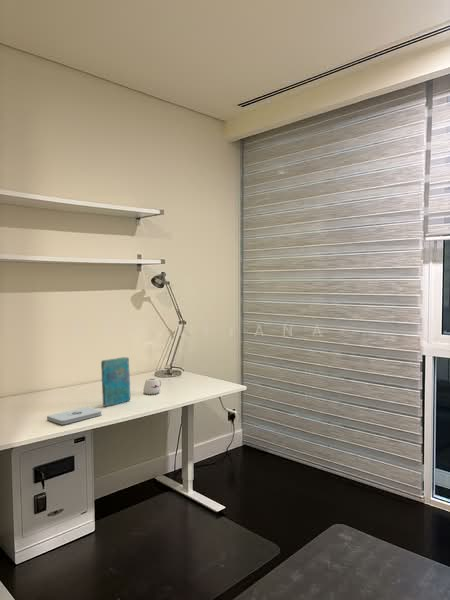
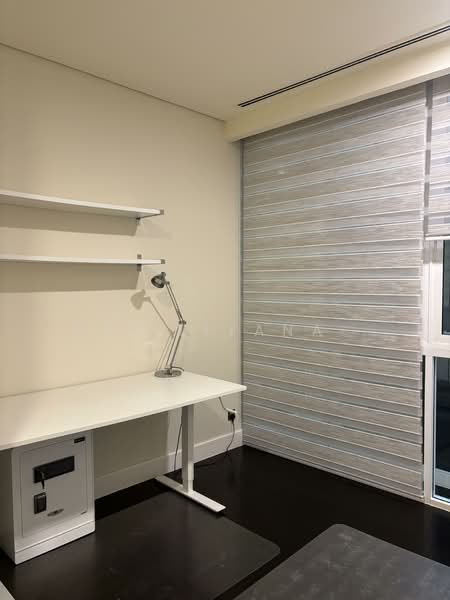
- cover (115, 380)
- mug (153, 385)
- notepad (75, 415)
